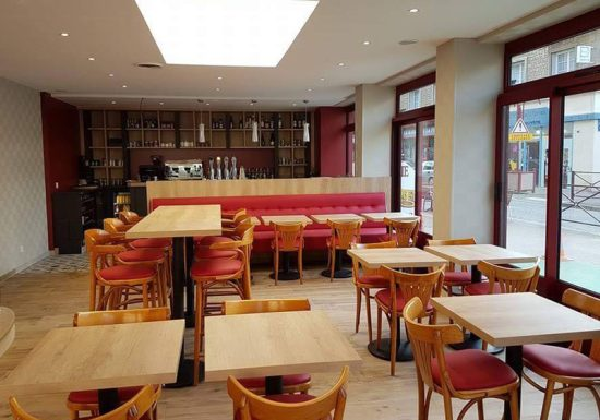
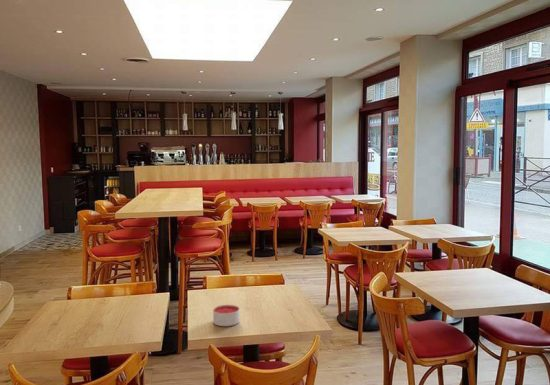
+ candle (226, 314)
